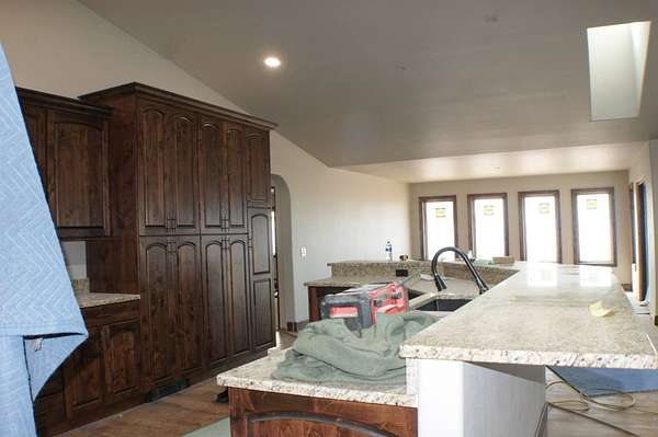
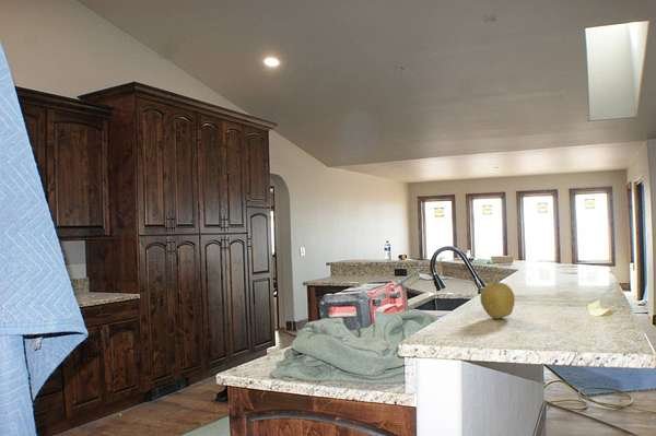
+ fruit (496, 299)
